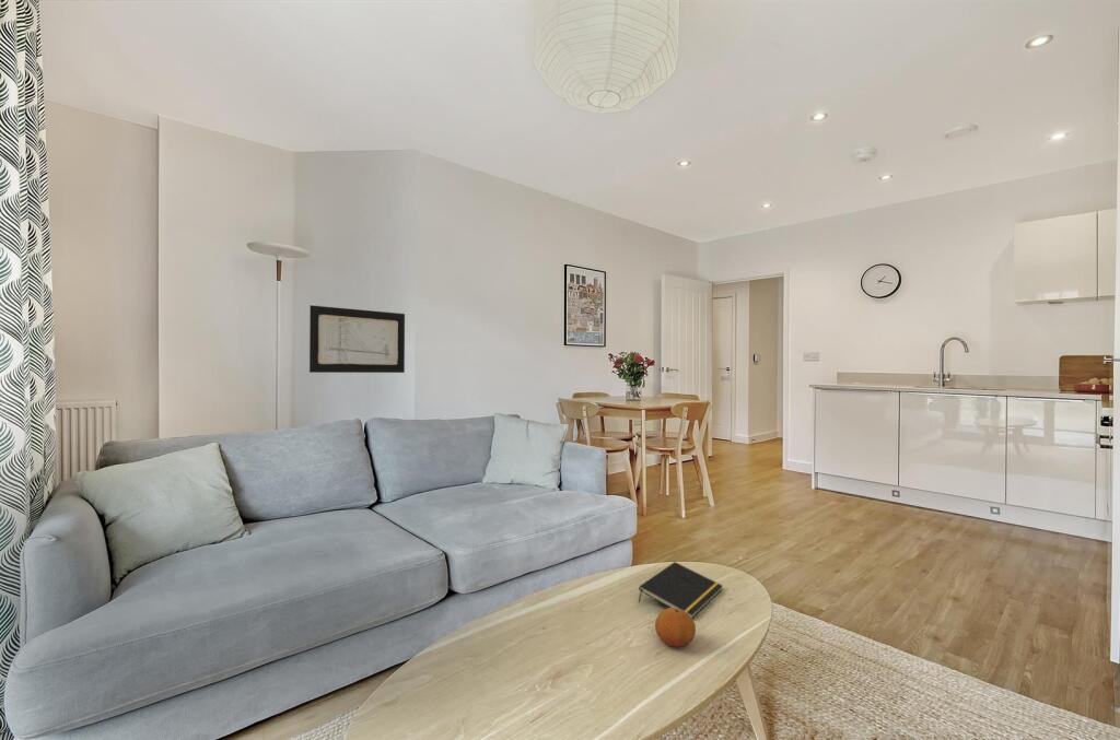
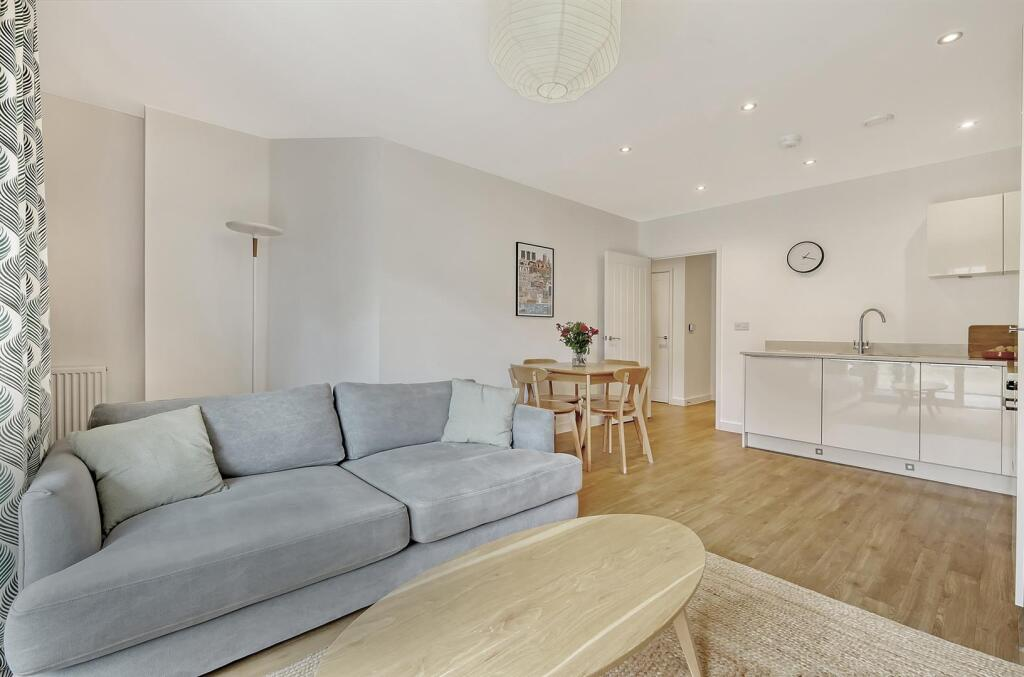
- wall art (360, 341)
- fruit (675, 626)
- notepad (681, 587)
